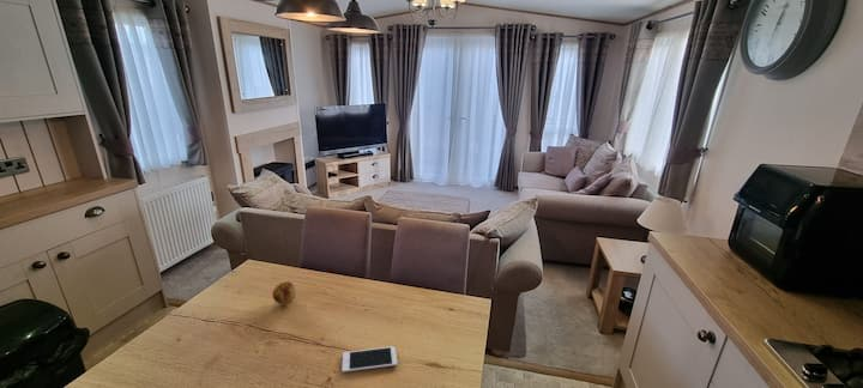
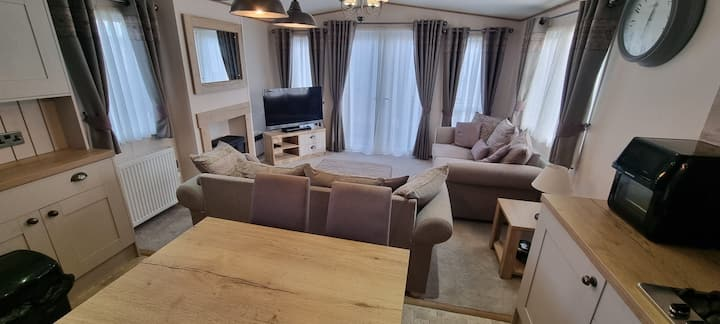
- fruit (284, 292)
- cell phone (369, 358)
